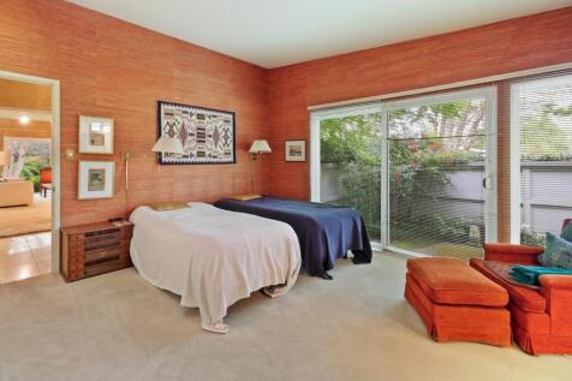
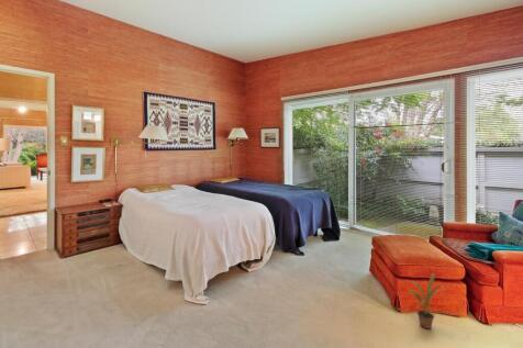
+ potted plant (429, 302)
